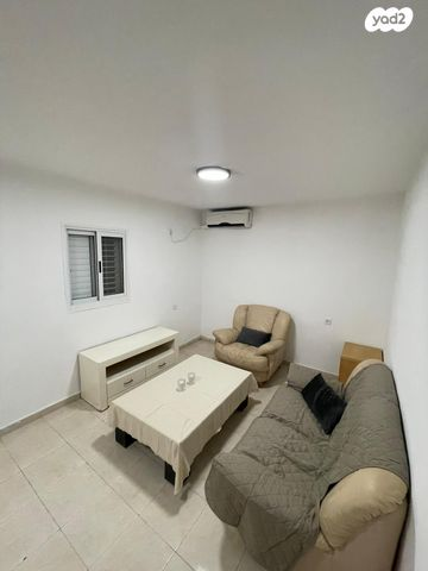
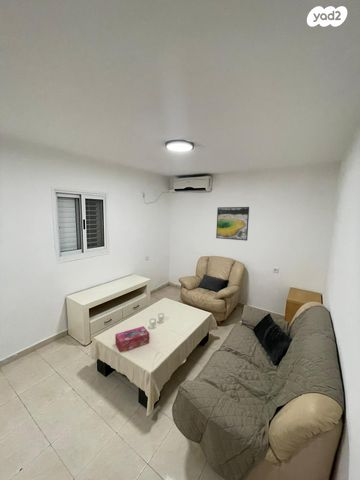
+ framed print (231, 223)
+ tissue box (132, 338)
